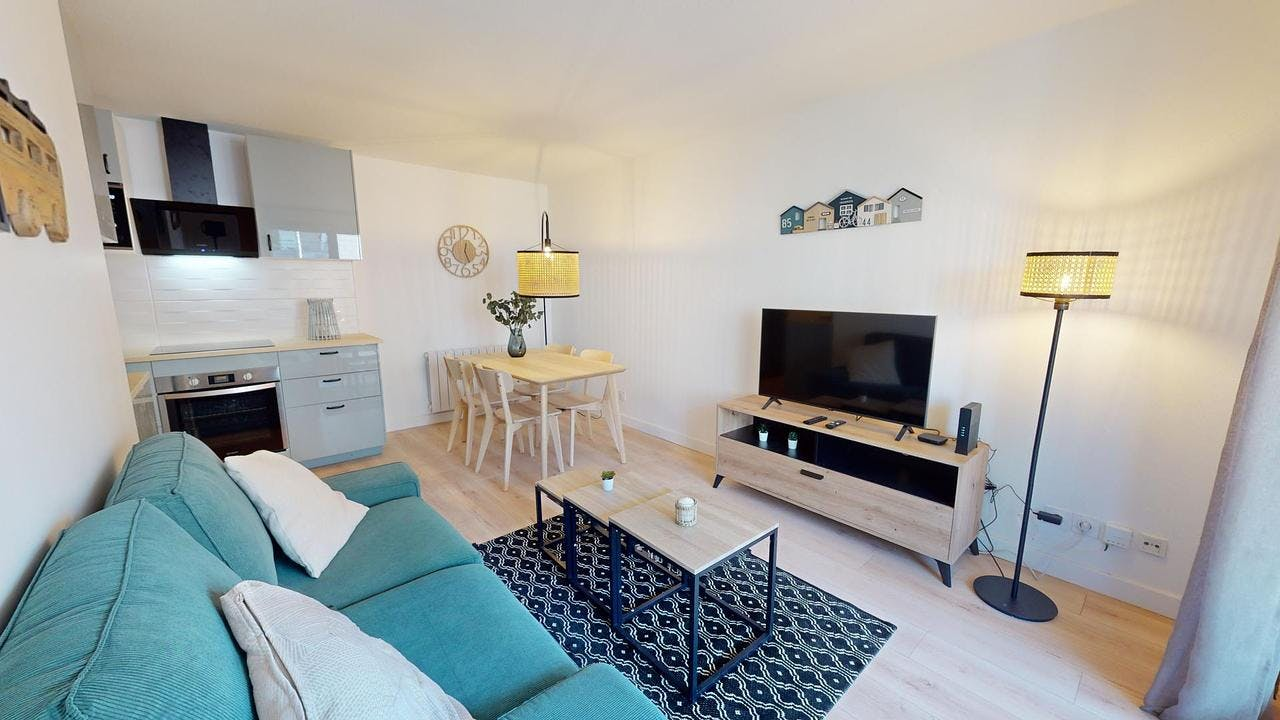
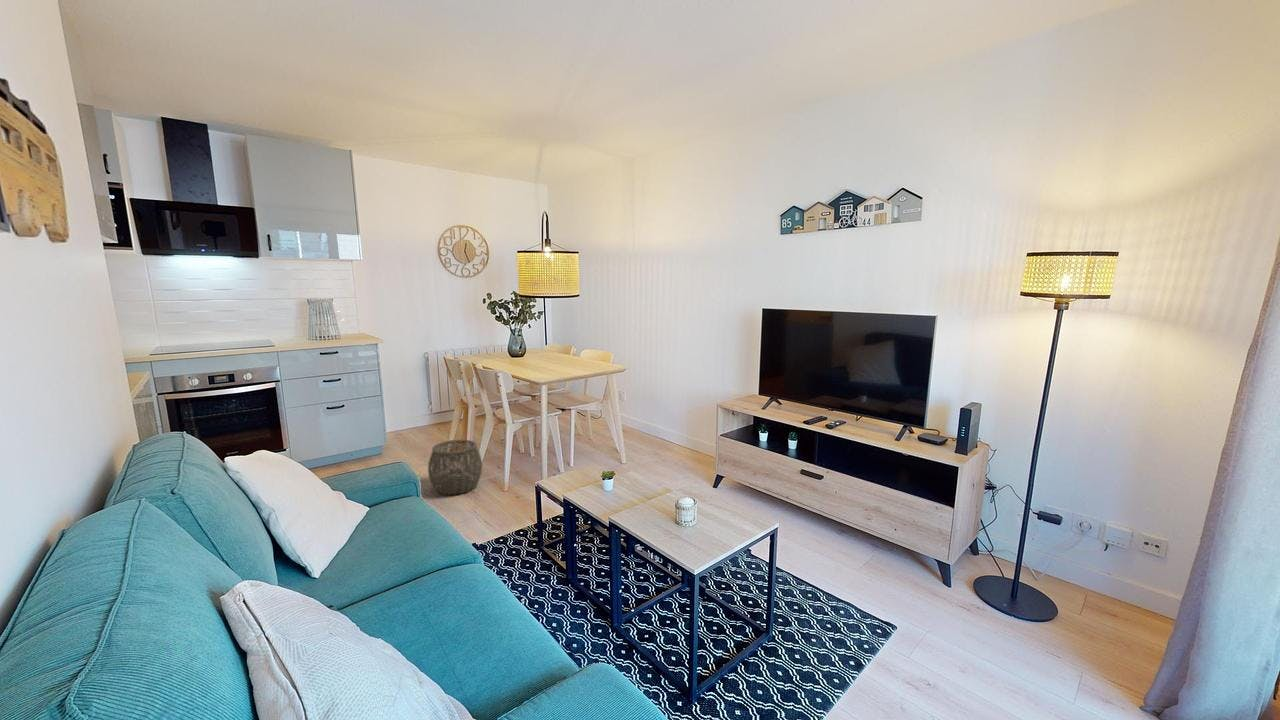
+ woven basket (455, 466)
